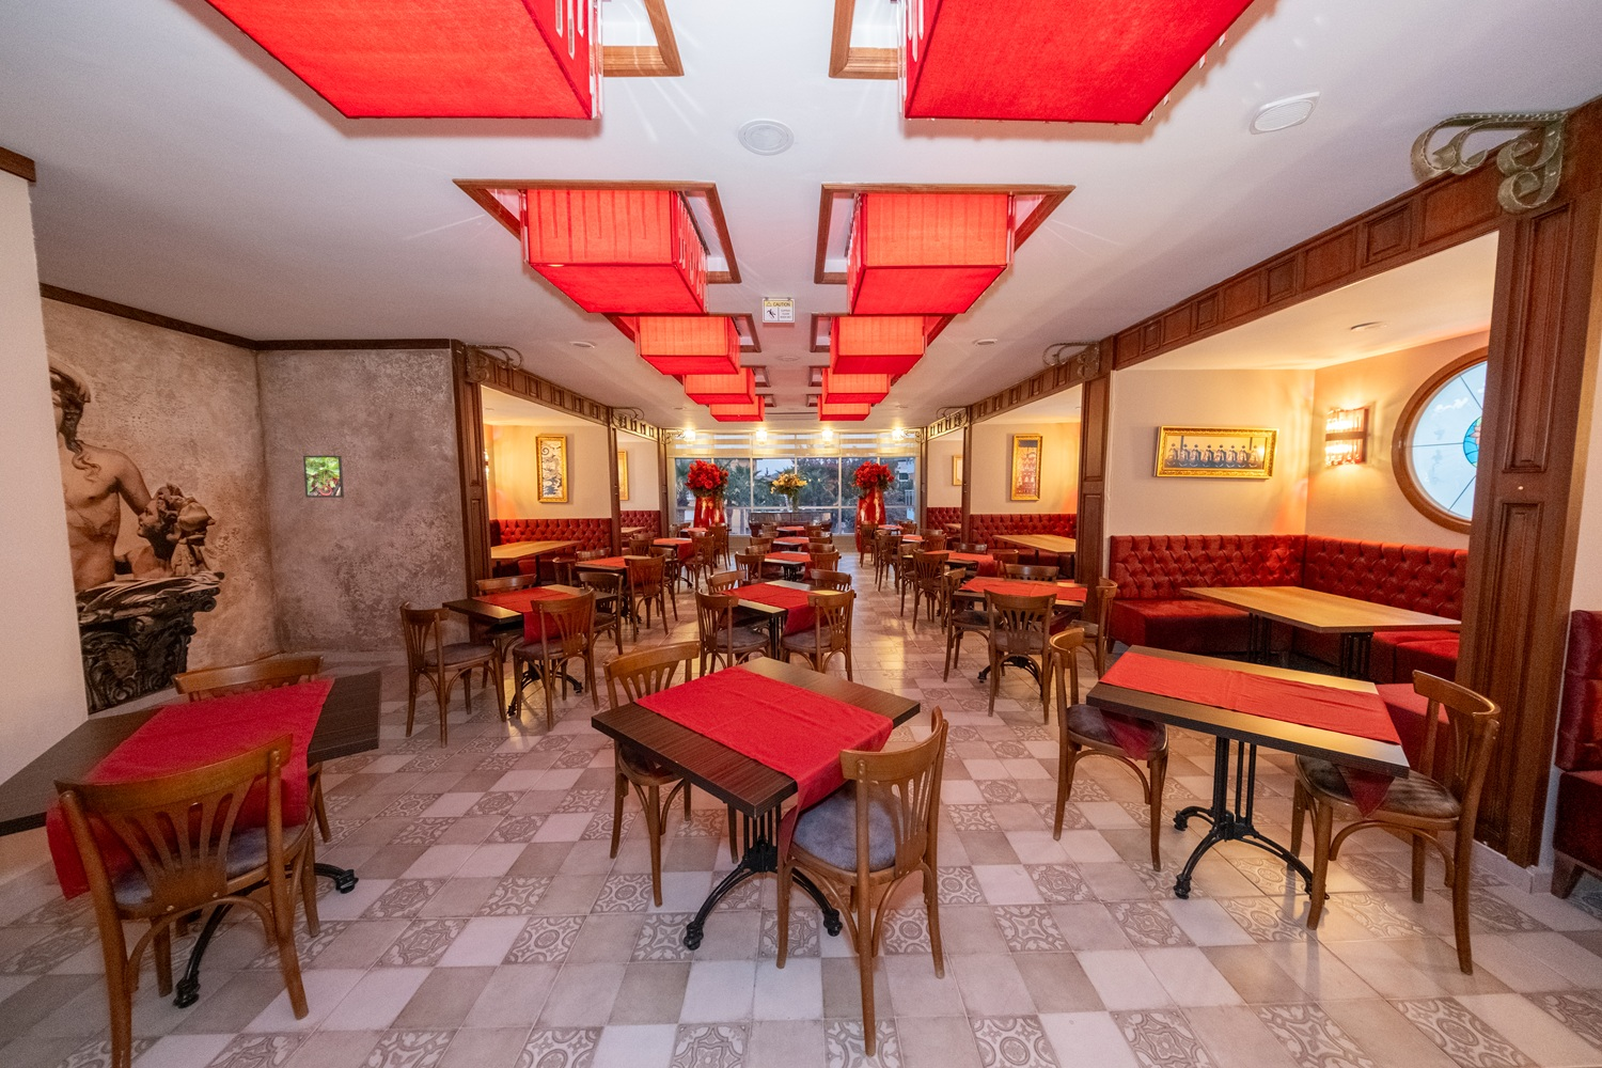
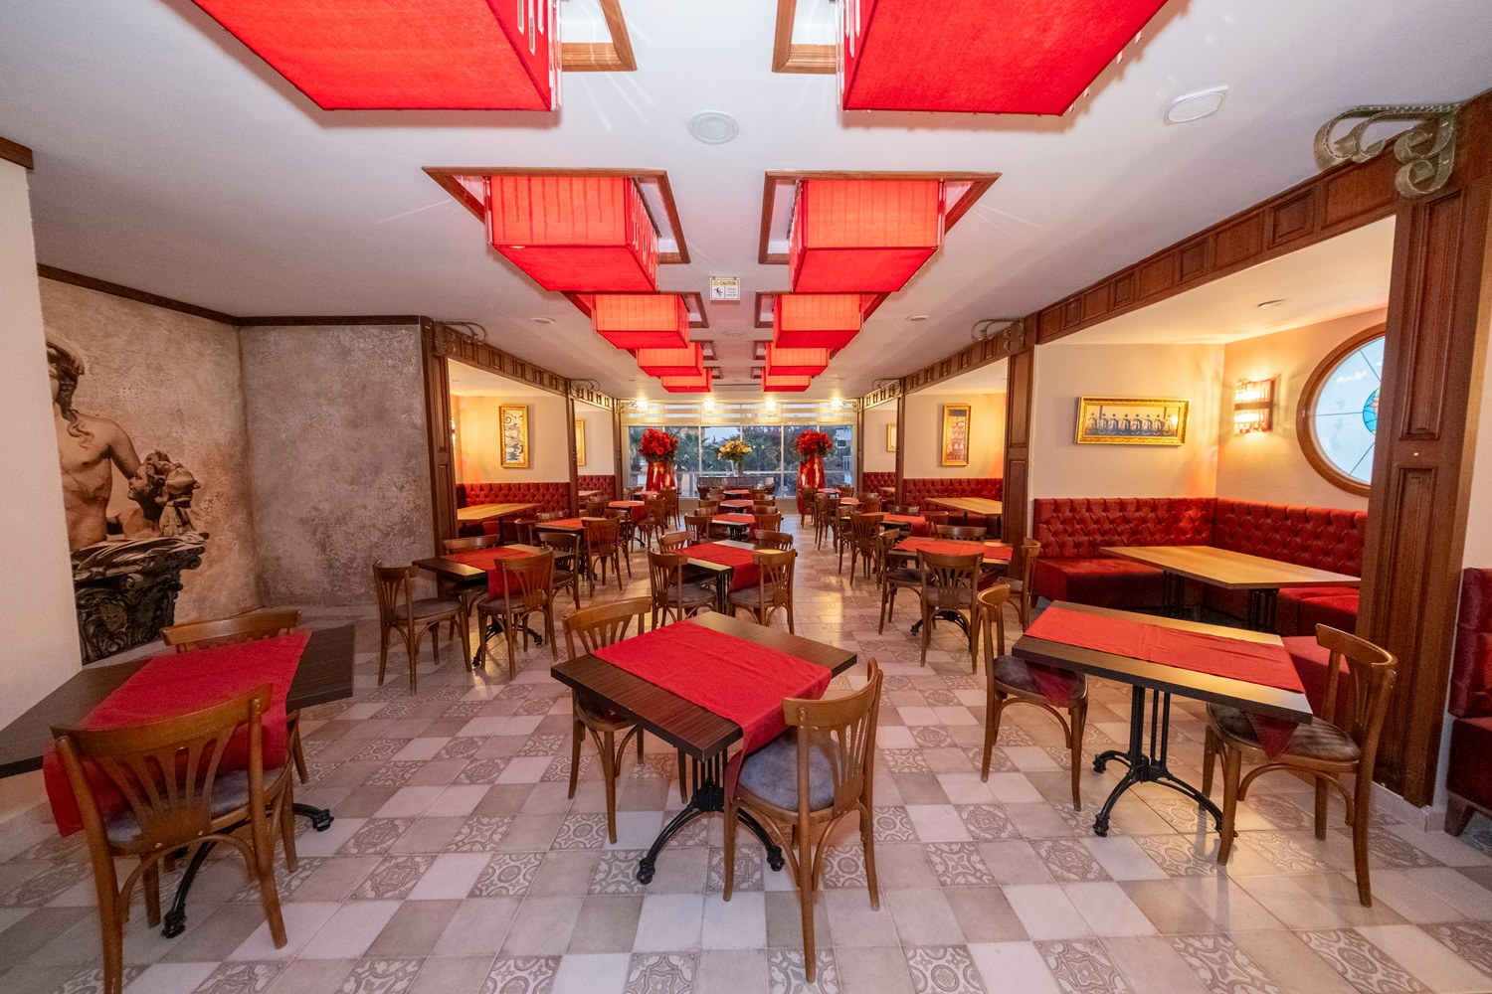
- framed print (323, 477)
